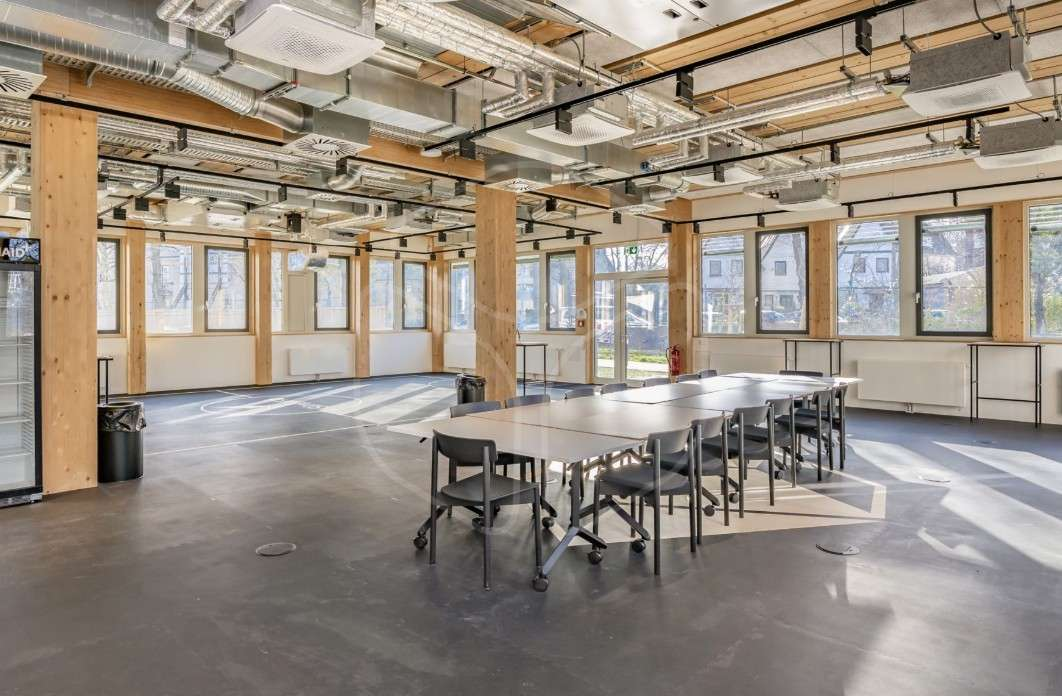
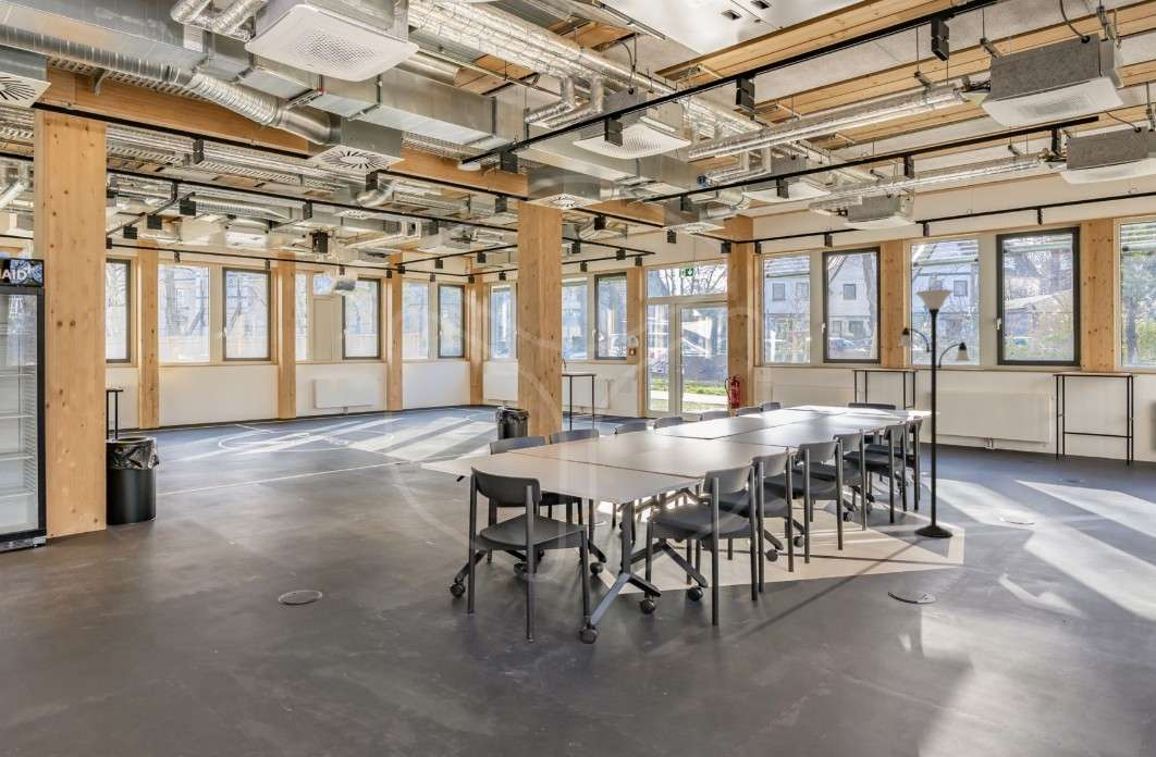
+ floor lamp (933, 412)
